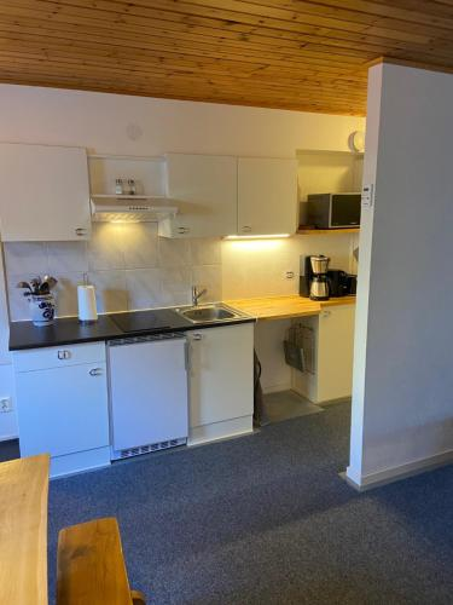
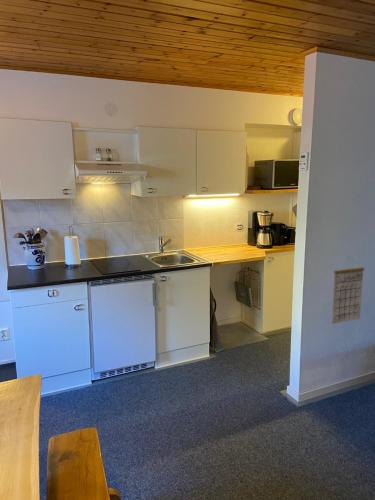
+ calendar (348, 289)
